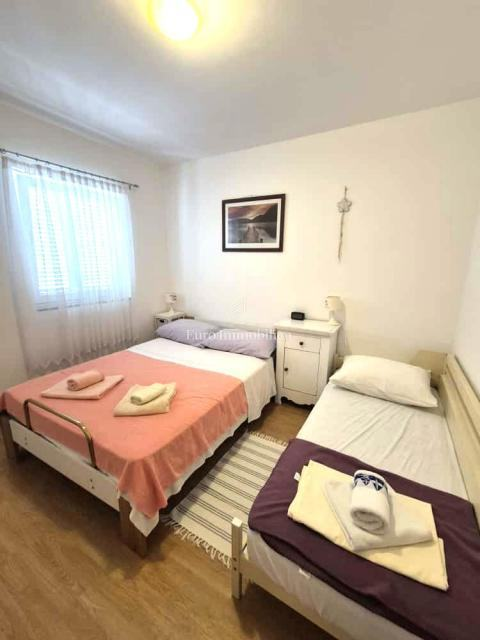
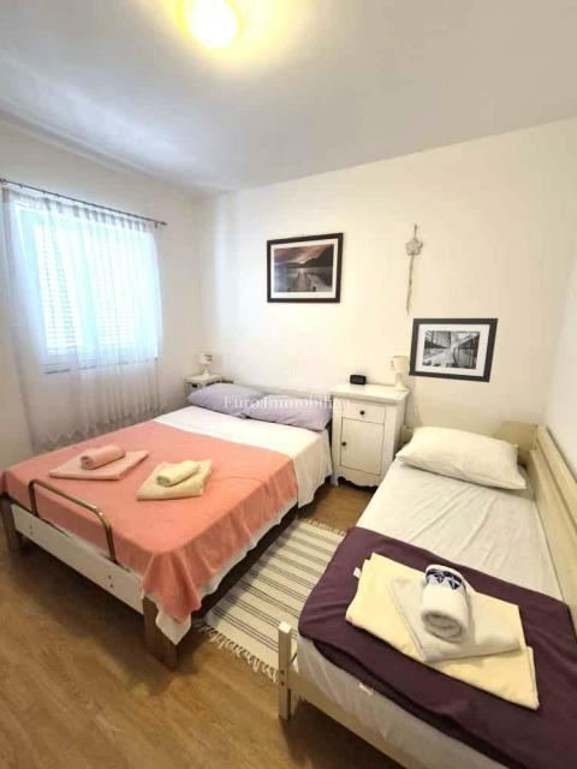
+ wall art (450, 348)
